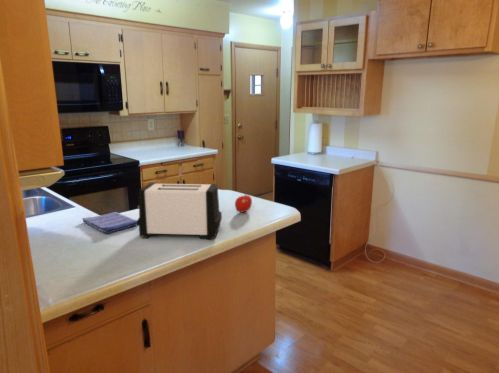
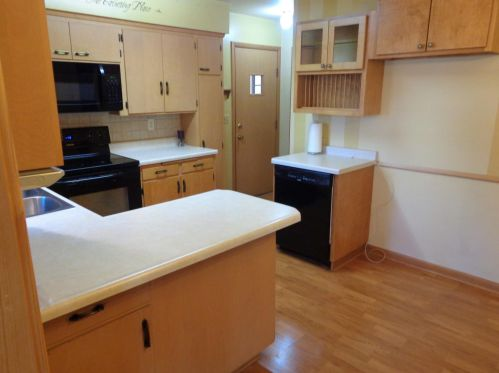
- dish towel (111, 220)
- toaster (179, 210)
- fruit (243, 202)
